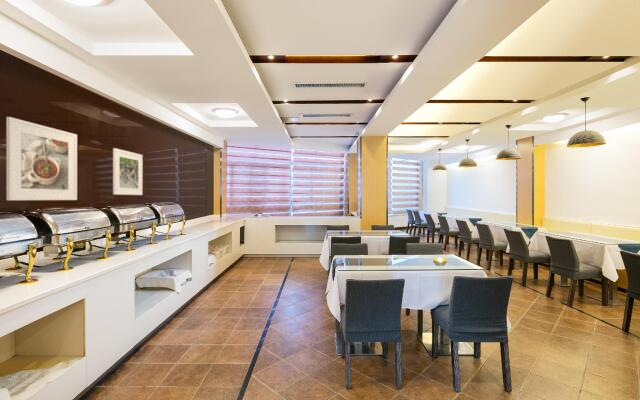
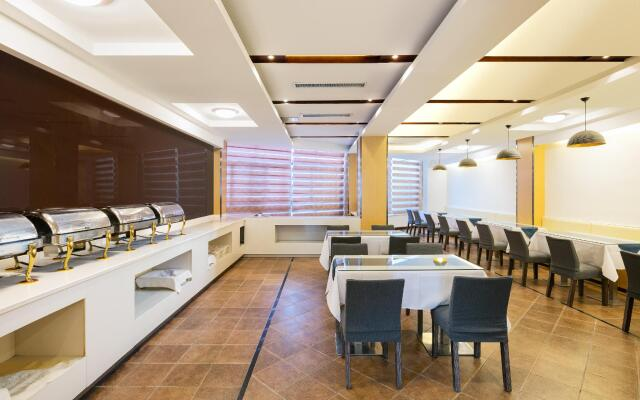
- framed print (128, 173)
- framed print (46, 163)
